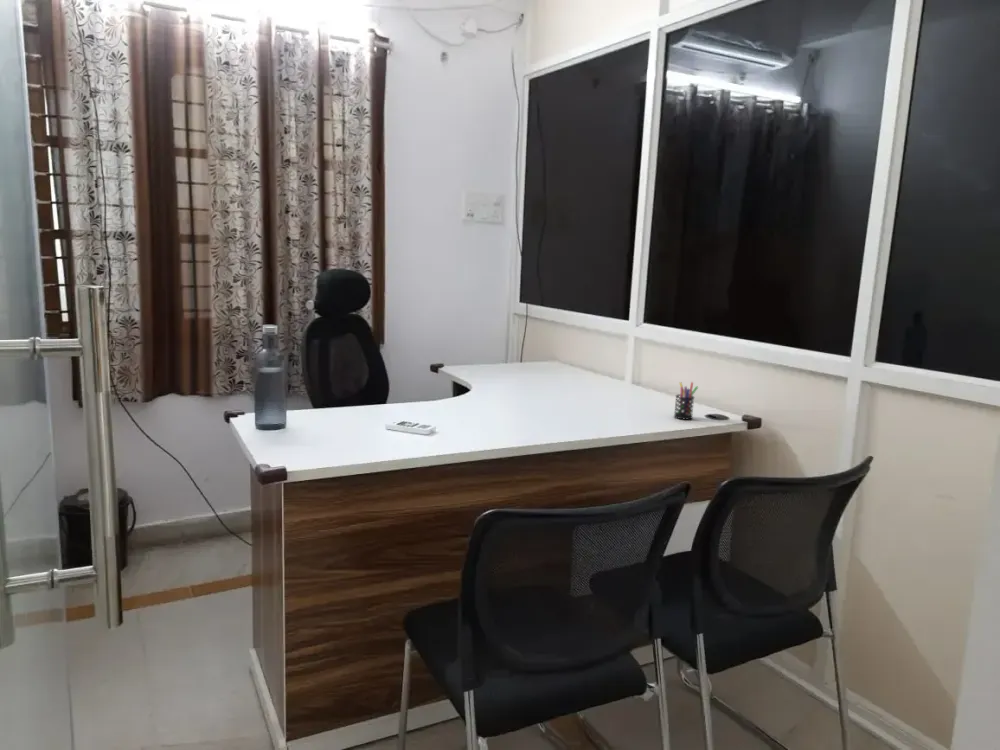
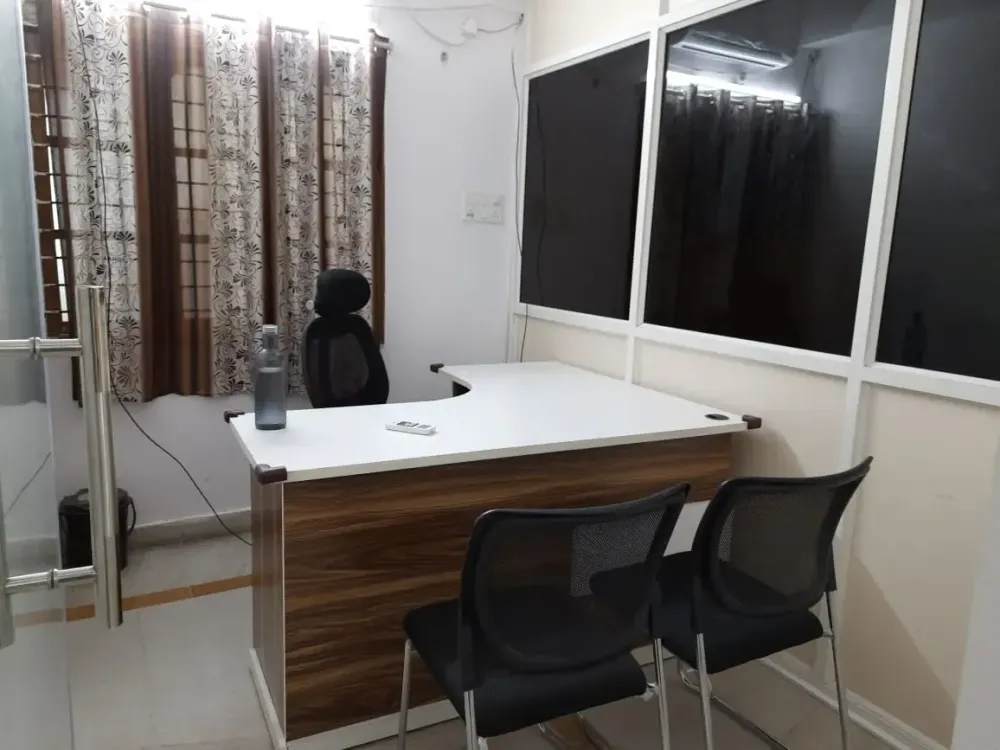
- pen holder (687, 399)
